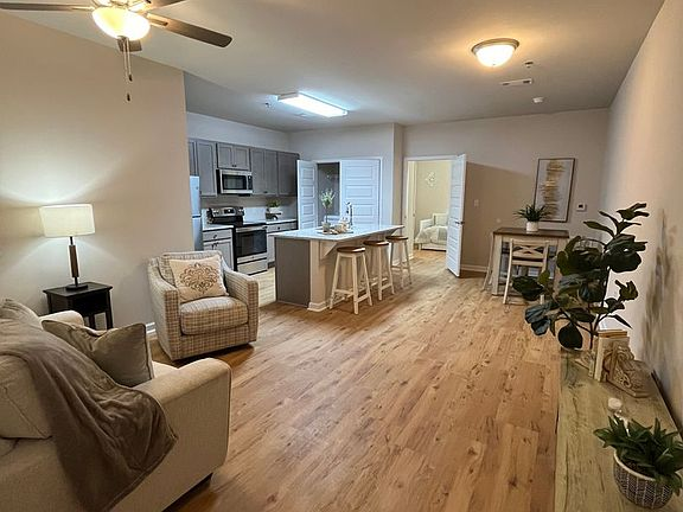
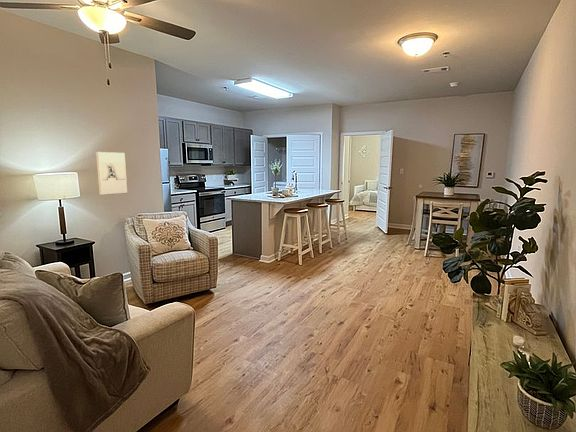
+ wall sculpture (112, 173)
